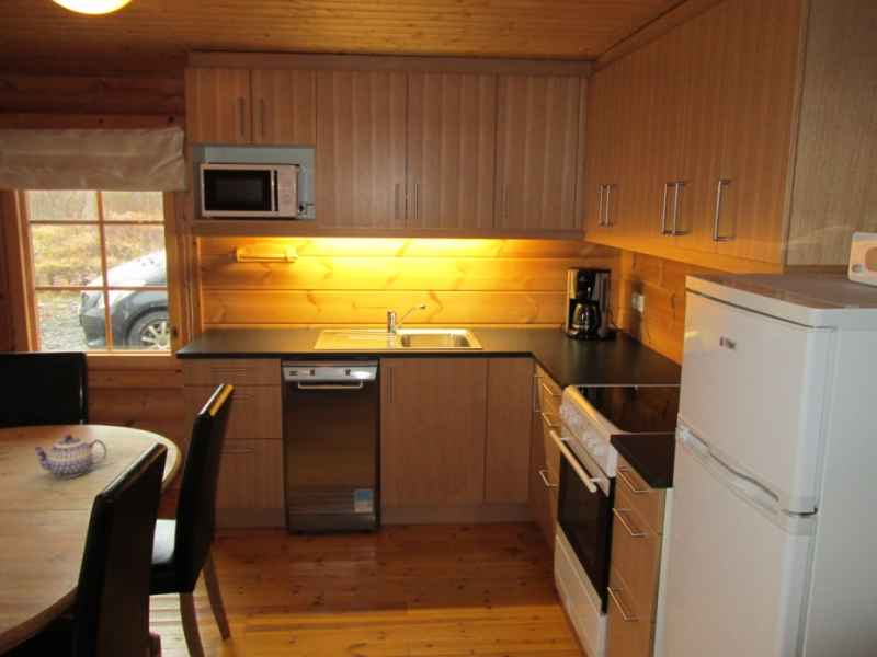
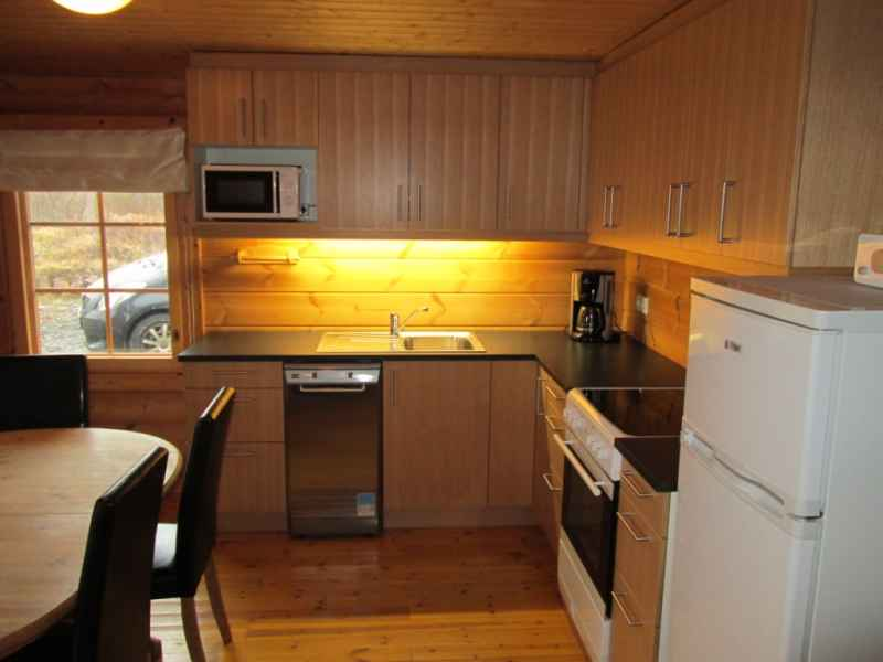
- teapot (70, 453)
